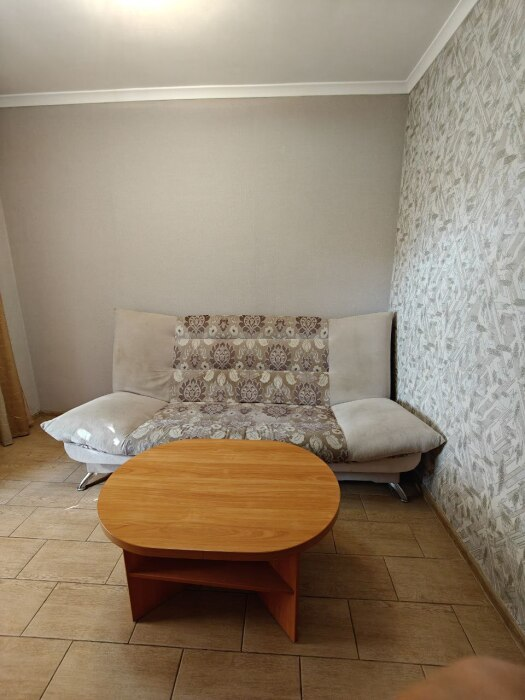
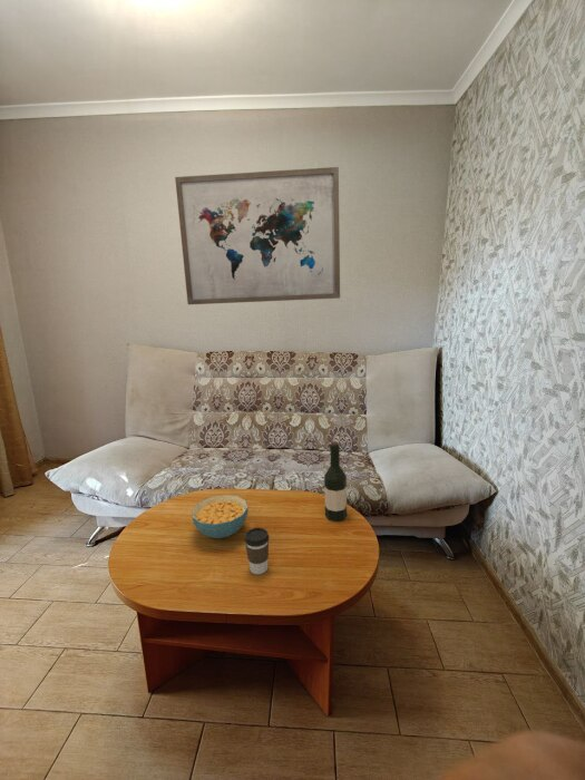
+ wine bottle (334, 479)
+ coffee cup (257, 550)
+ cereal bowl (221, 520)
+ wall art (260, 238)
